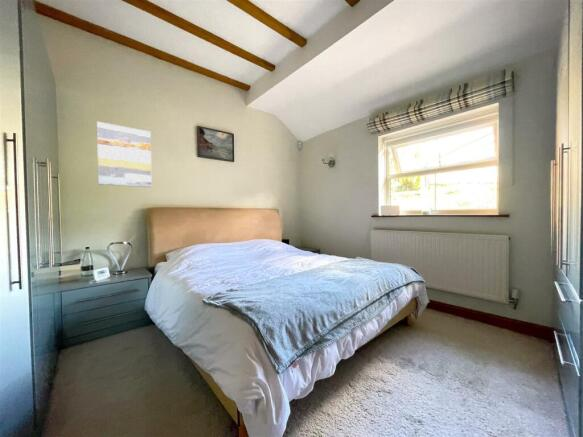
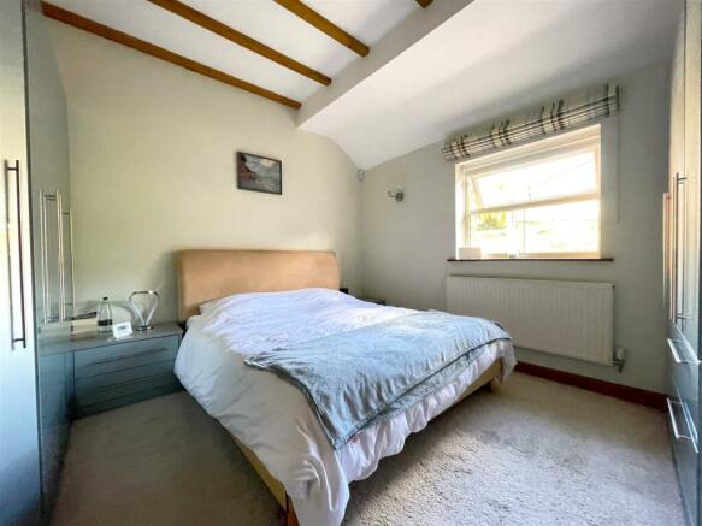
- wall art (125, 156)
